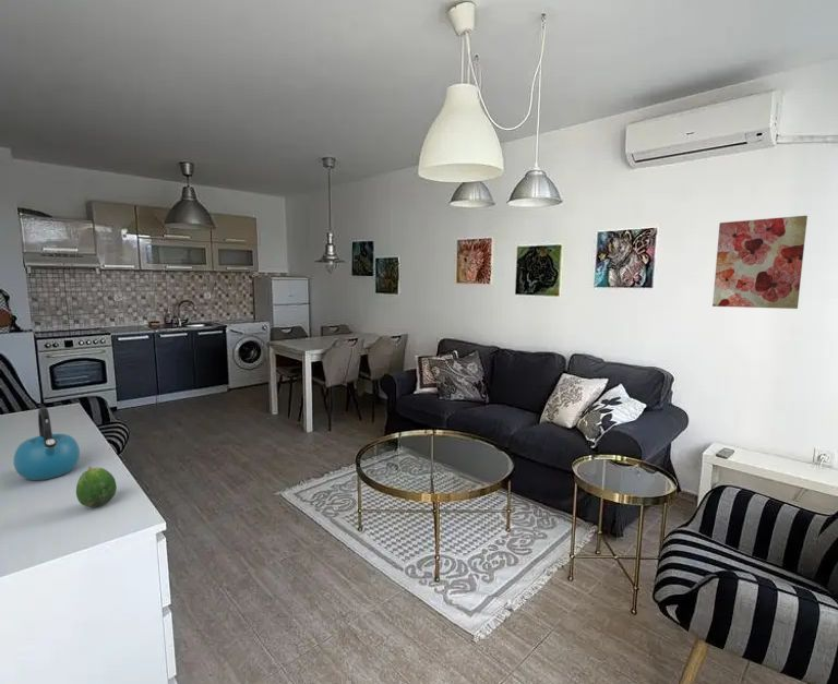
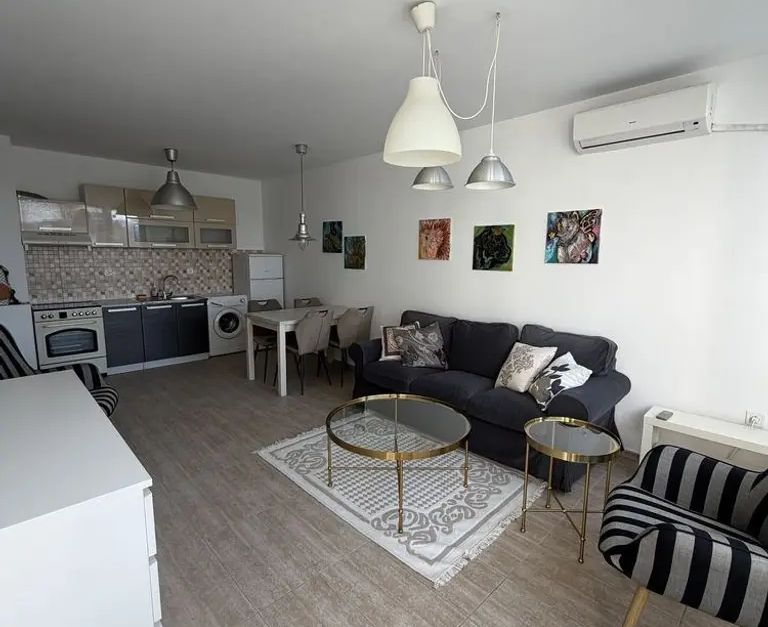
- kettle (47, 442)
- wall art (756, 263)
- fruit (96, 487)
